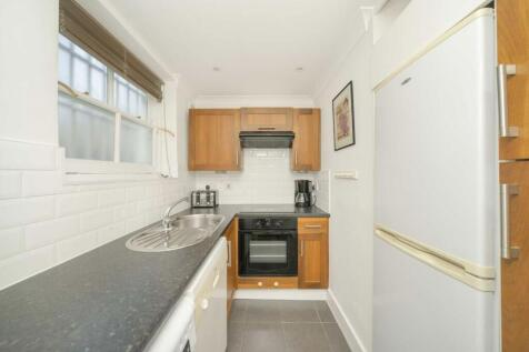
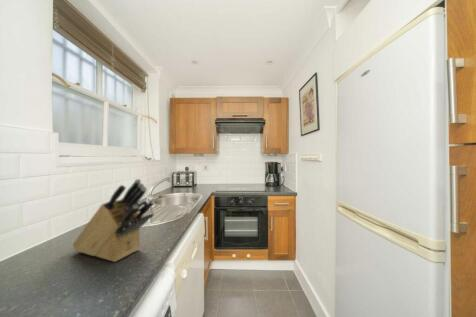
+ knife block (113, 215)
